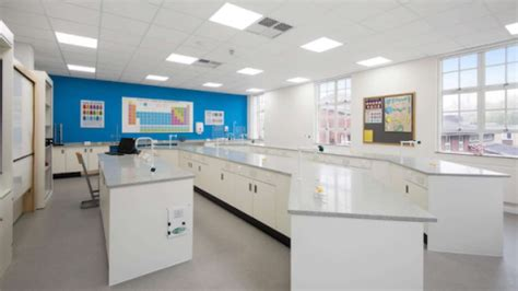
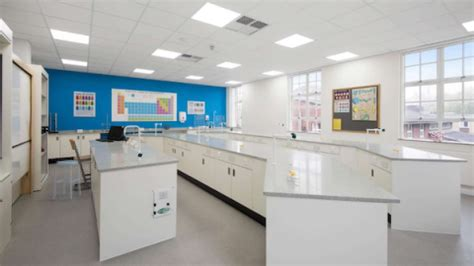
+ stool (67, 179)
